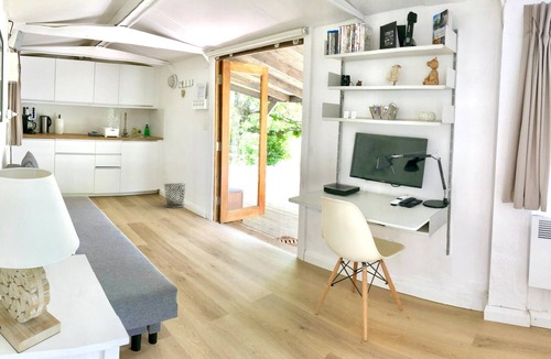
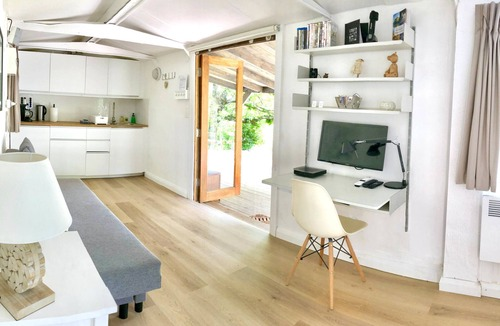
- waste bin (174, 195)
